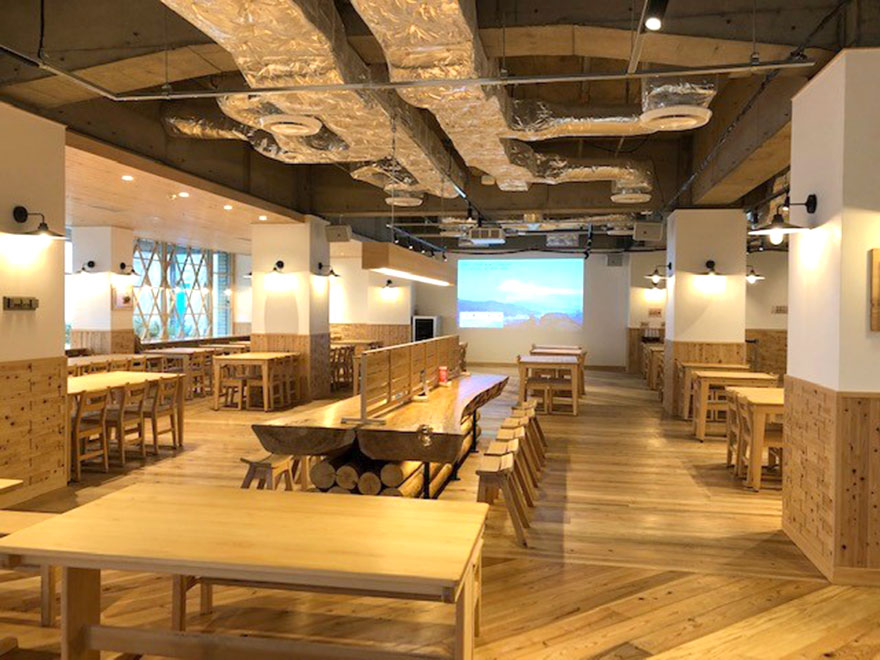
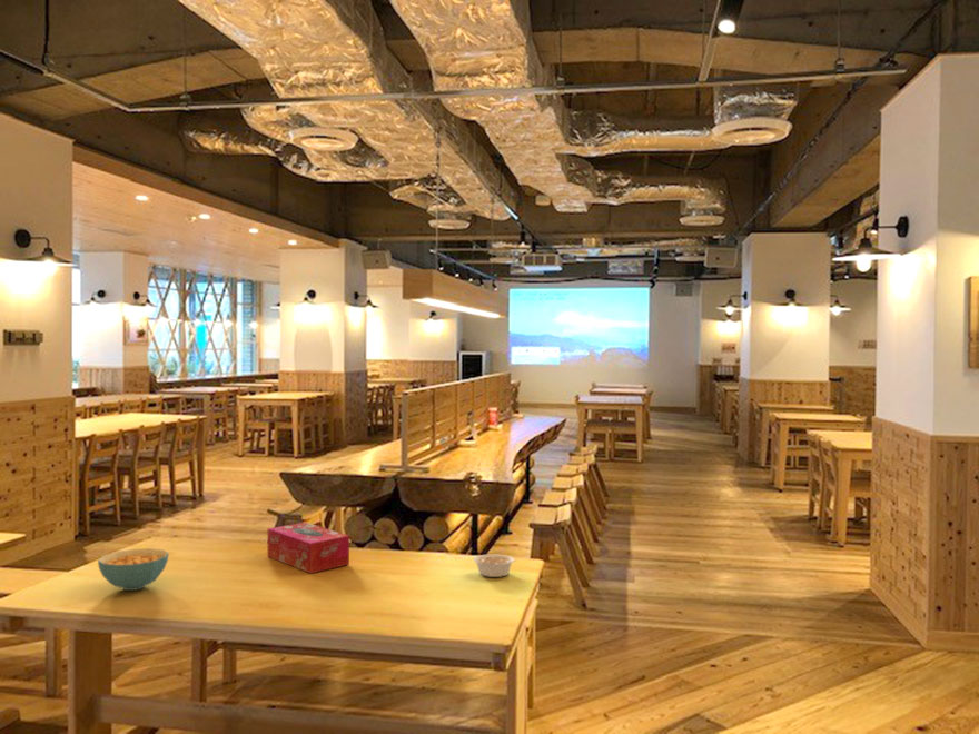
+ cereal bowl (134, 572)
+ tissue box (307, 546)
+ legume (495, 564)
